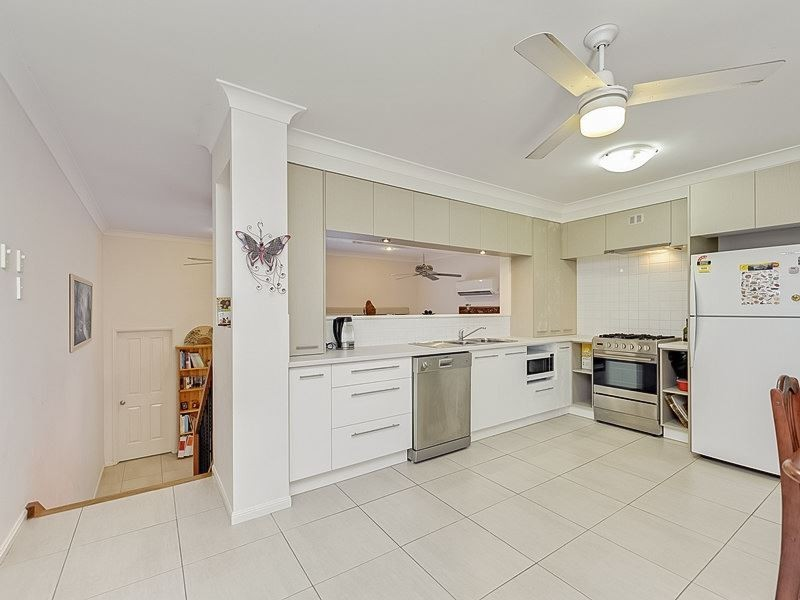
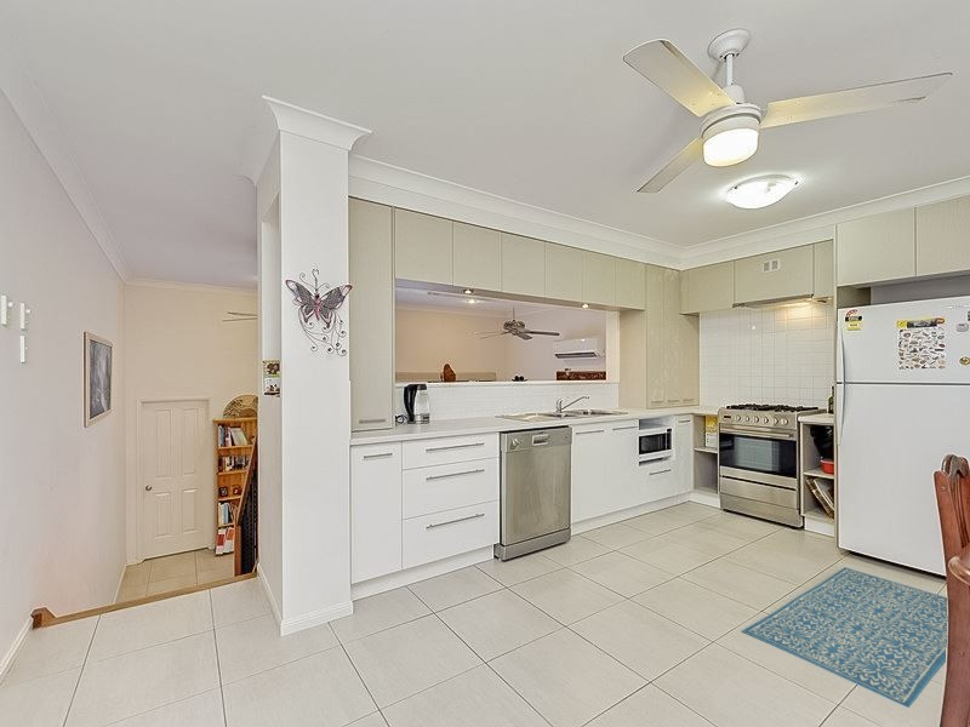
+ rug (868, 619)
